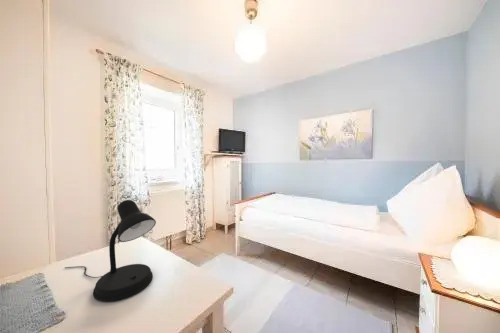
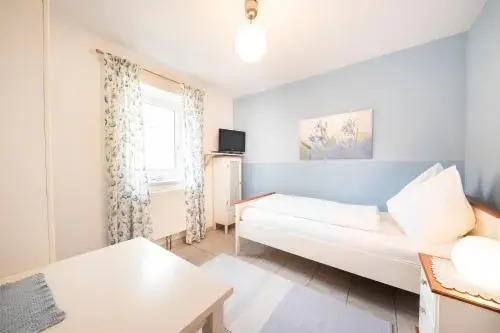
- desk lamp (110, 239)
